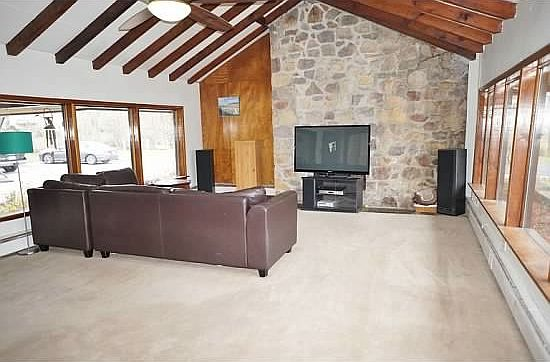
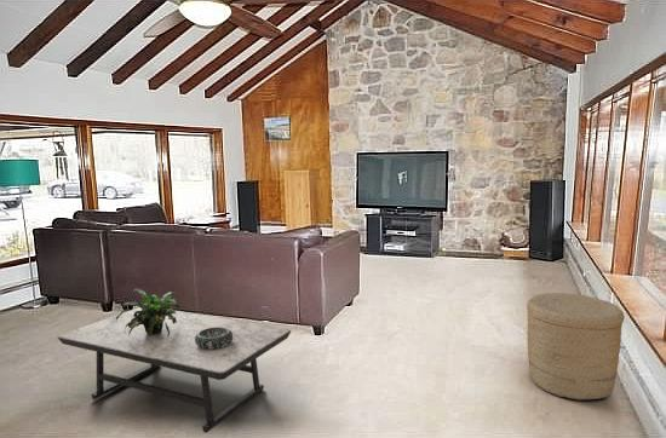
+ coffee table (177, 363)
+ potted plant (151, 310)
+ basket (572, 342)
+ decorative bowl (213, 338)
